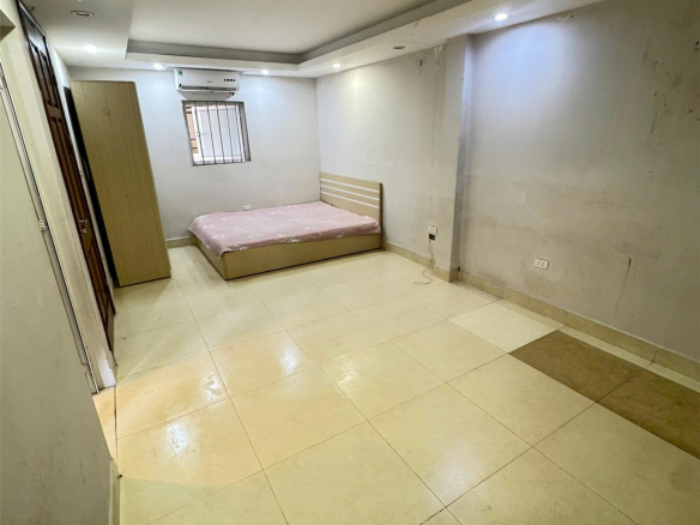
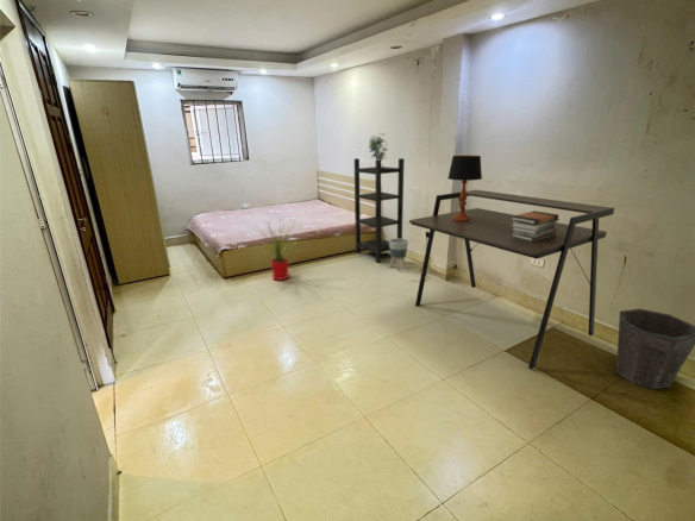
+ desk (501, 249)
+ book stack (533, 225)
+ table lamp (463, 188)
+ potted plant (377, 150)
+ shelving unit (377, 208)
+ waste bin (649, 349)
+ house plant (277, 249)
+ planter (397, 255)
